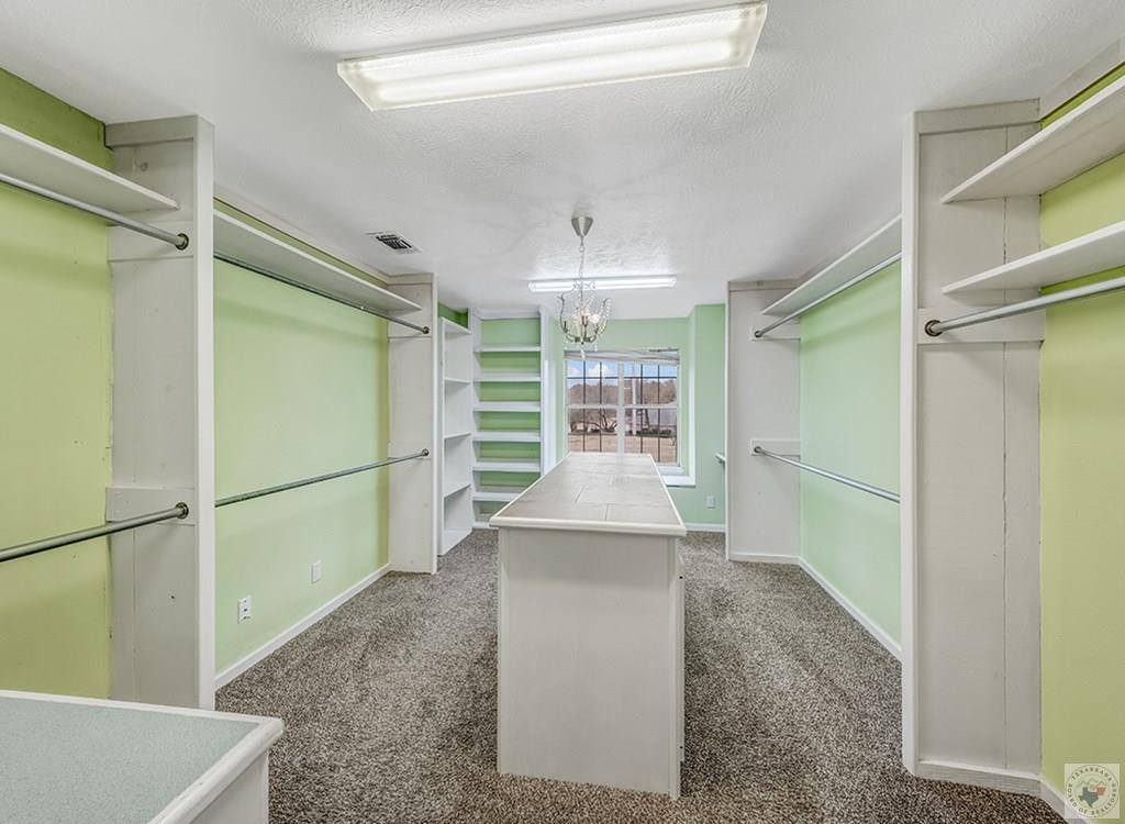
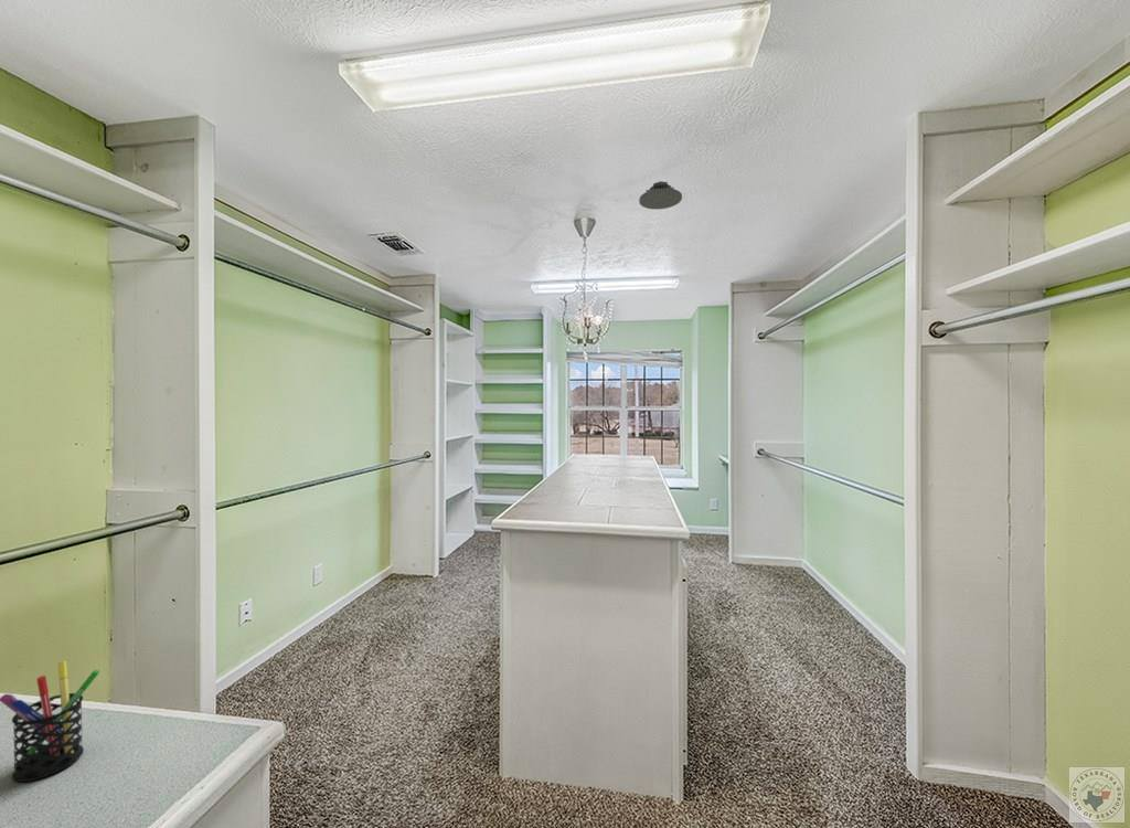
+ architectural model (660, 190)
+ pen holder (55, 714)
